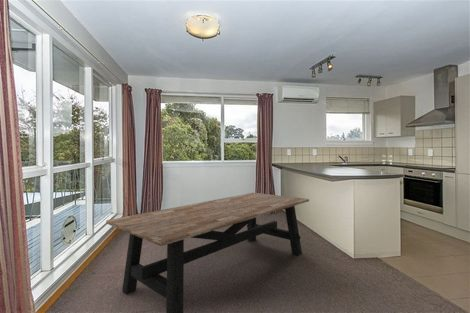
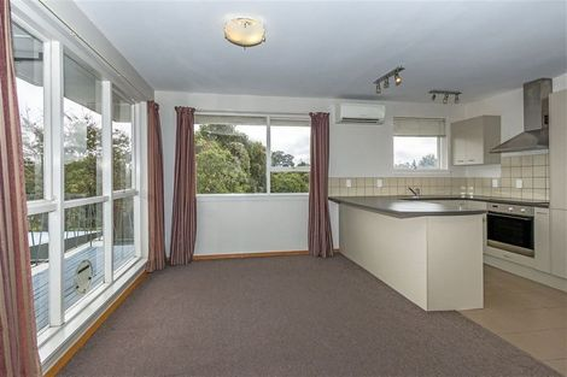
- dining table (225, 238)
